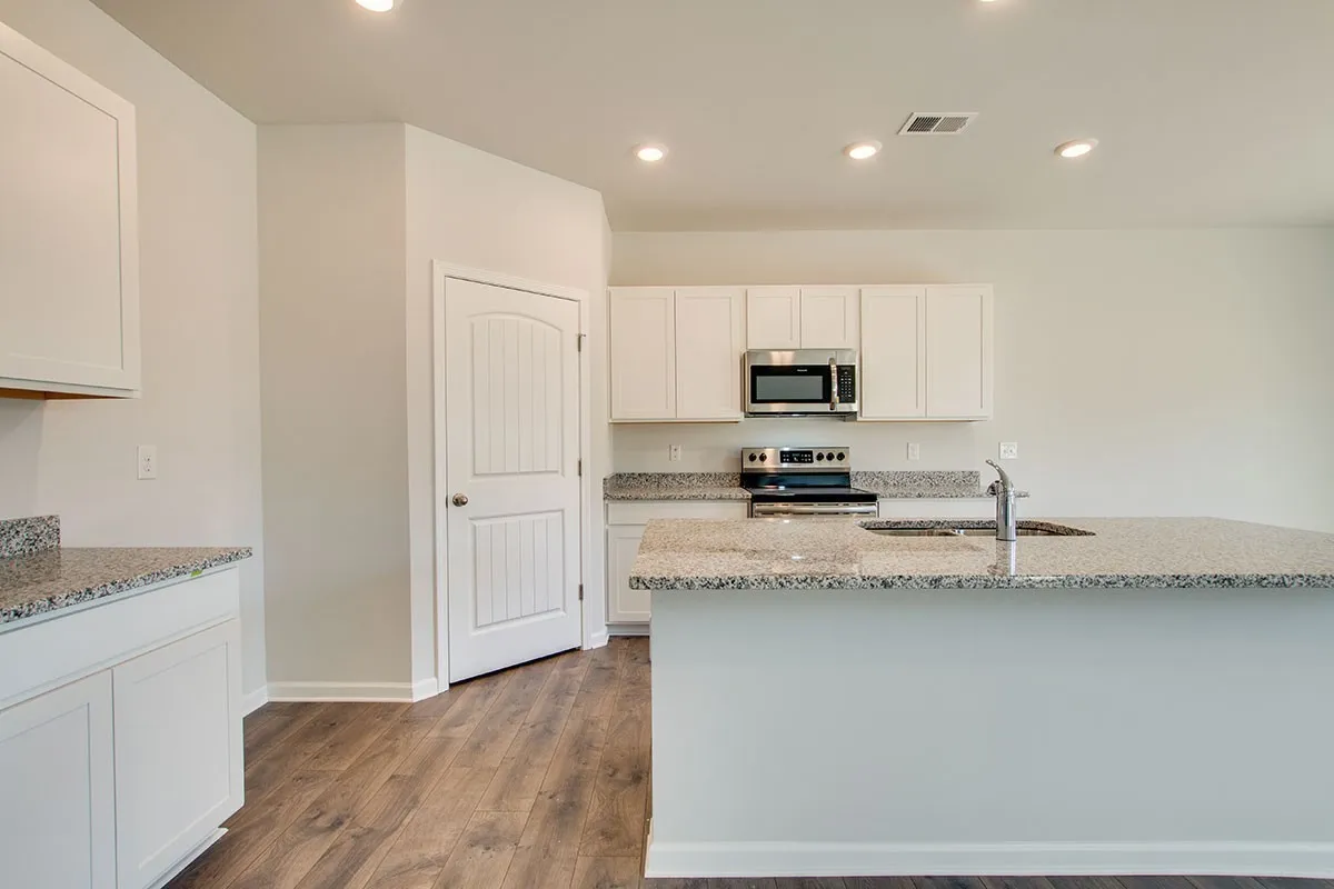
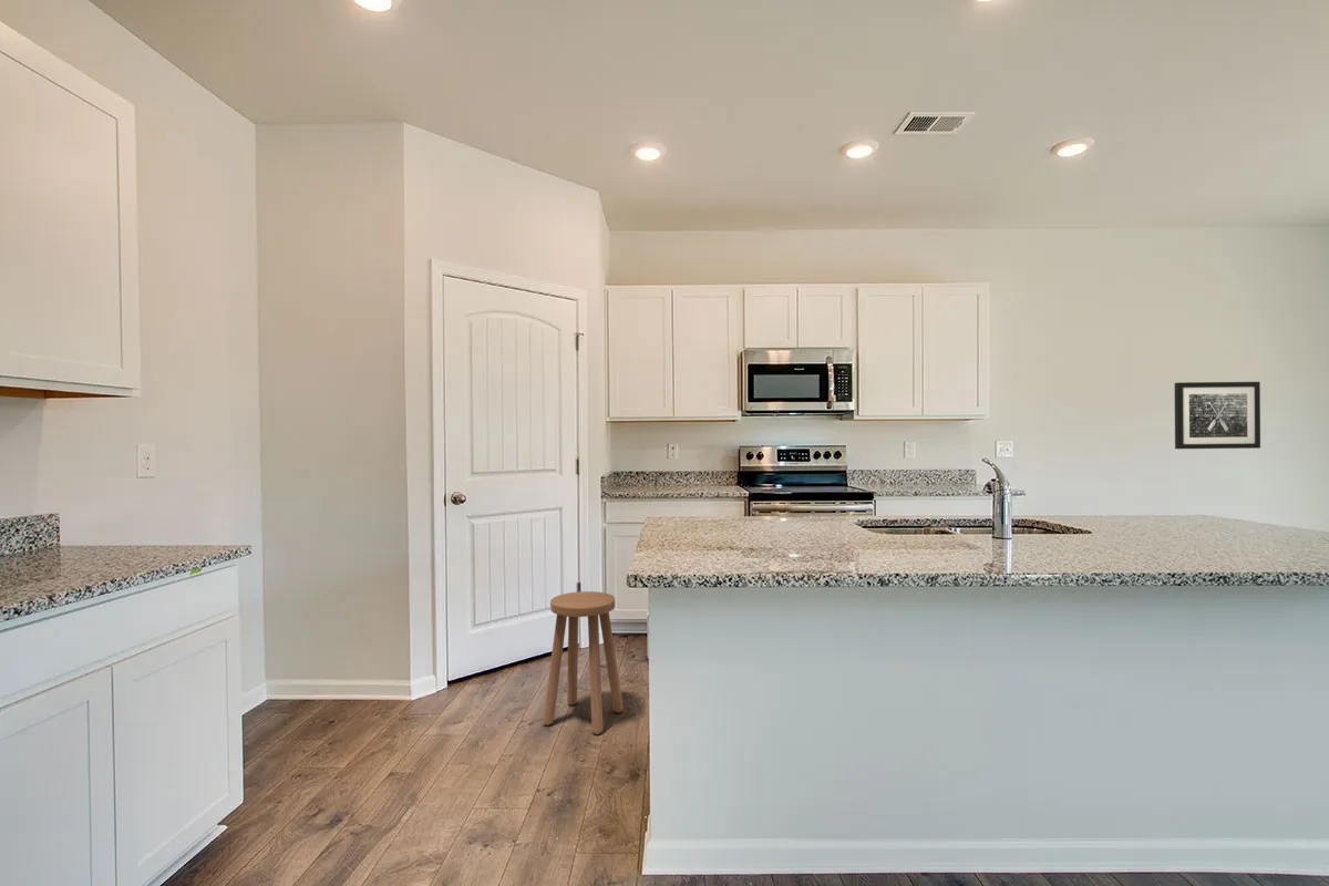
+ stool (577, 658)
+ wall art (1217, 415)
